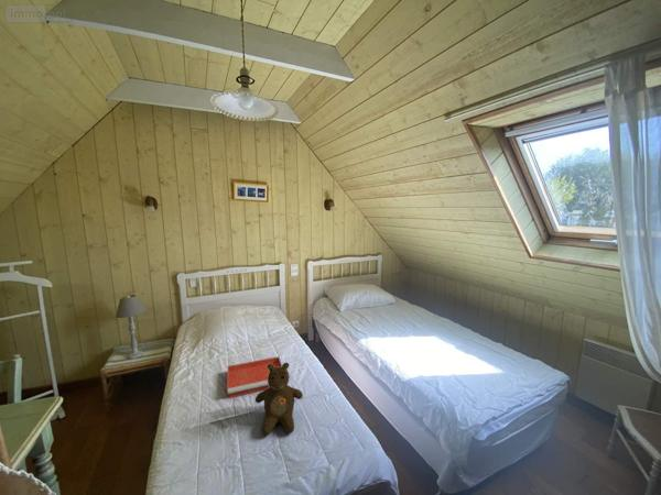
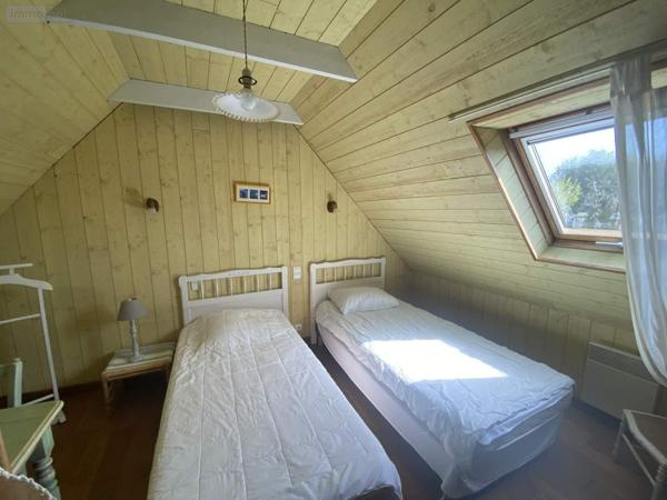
- tray (256, 375)
- teddy bear (278, 395)
